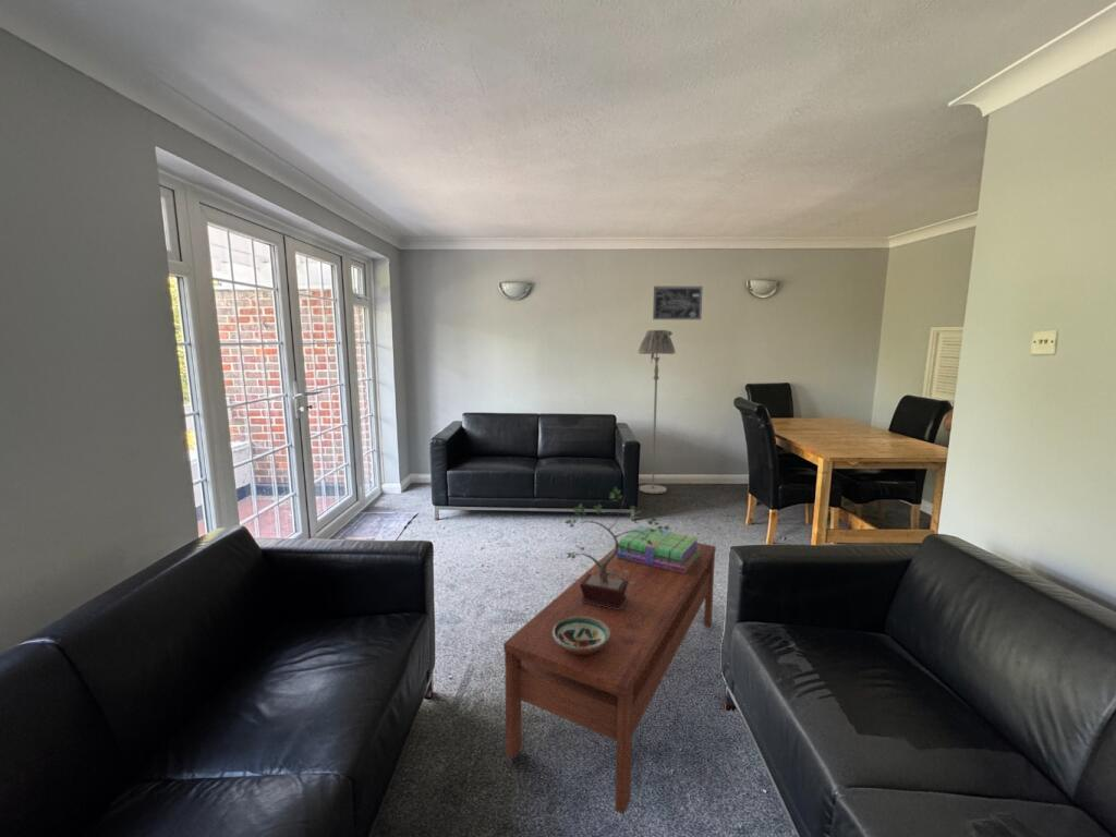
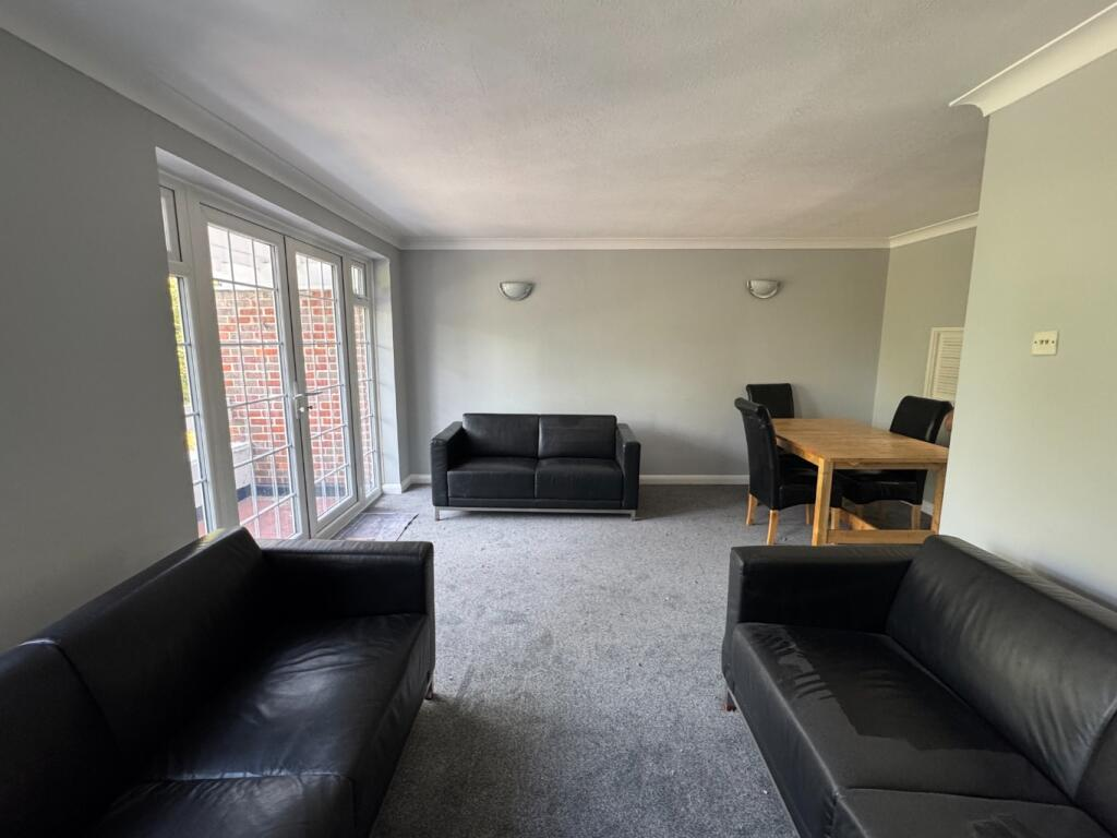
- decorative bowl (581, 638)
- floor lamp (654, 411)
- stack of books (658, 547)
- wall art (677, 303)
- coffee table (630, 631)
- potted plant (616, 548)
